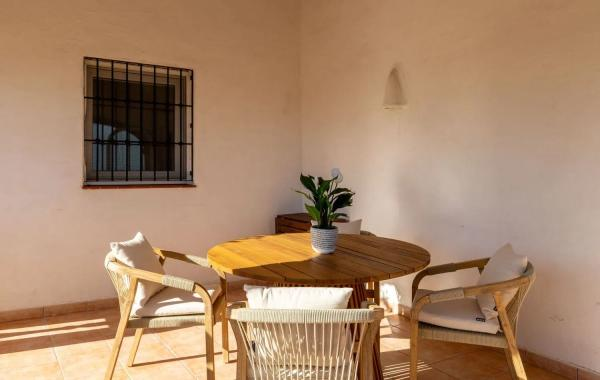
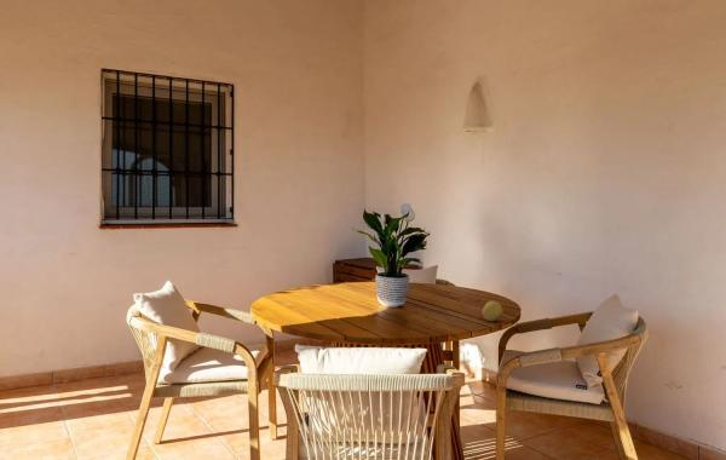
+ fruit (491, 311)
